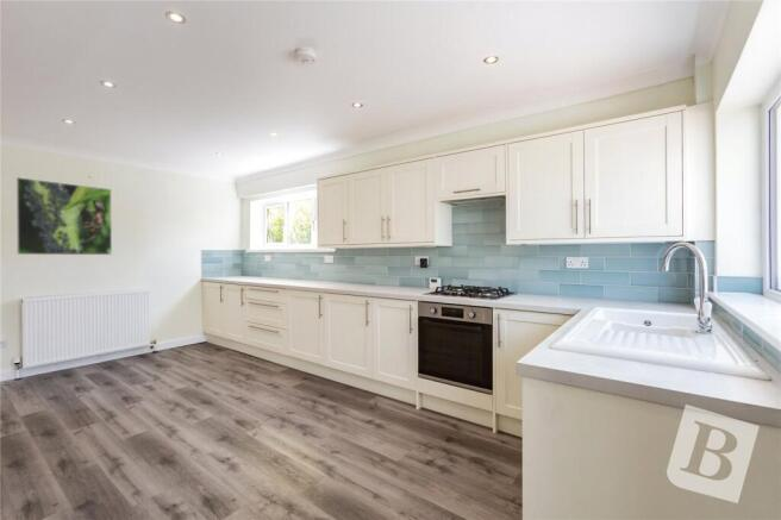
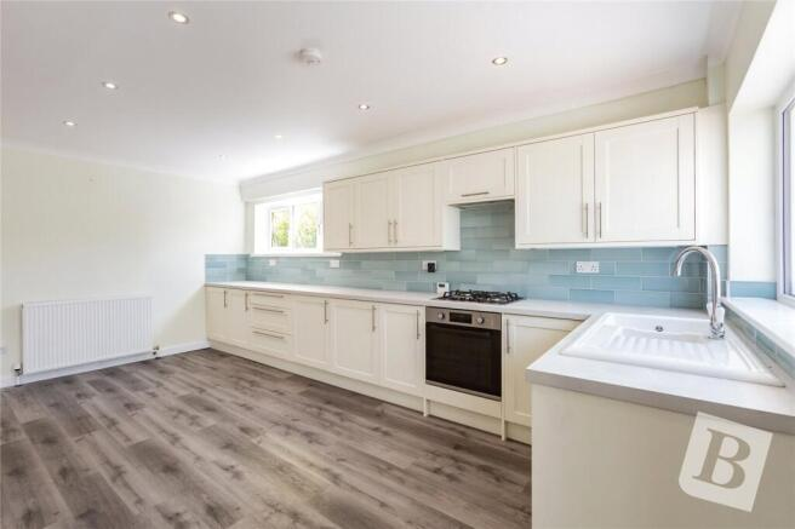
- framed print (67, 219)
